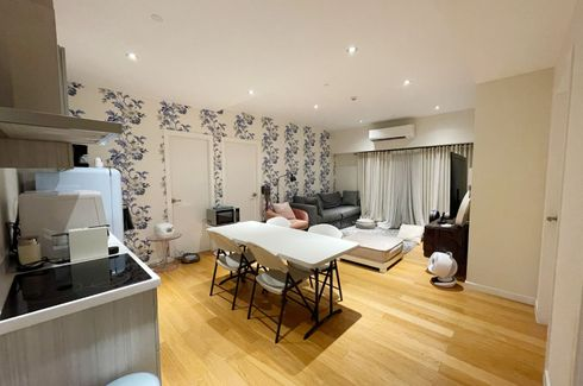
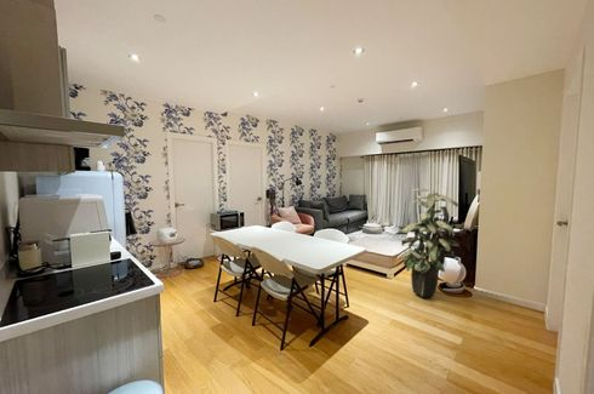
+ indoor plant (424, 241)
